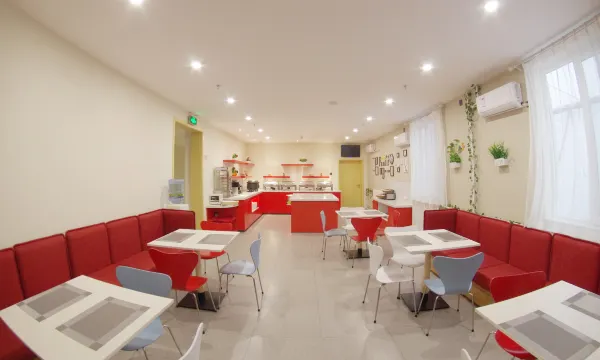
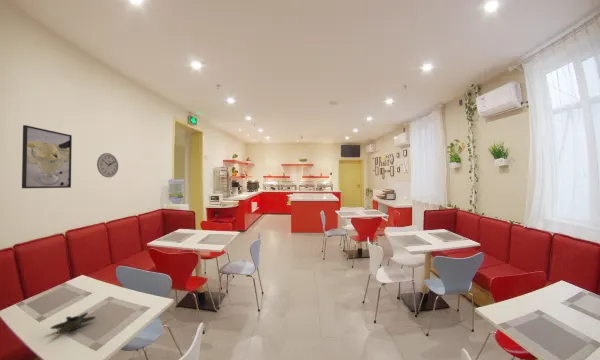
+ wall clock (108, 165)
+ candle holder (73, 323)
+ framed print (49, 159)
